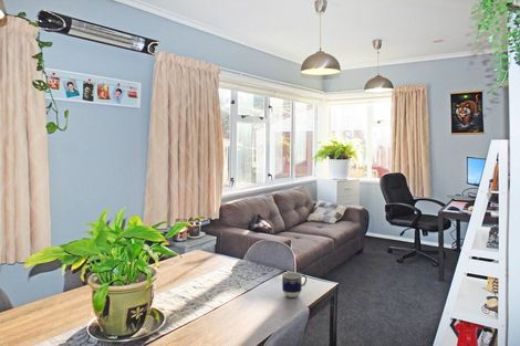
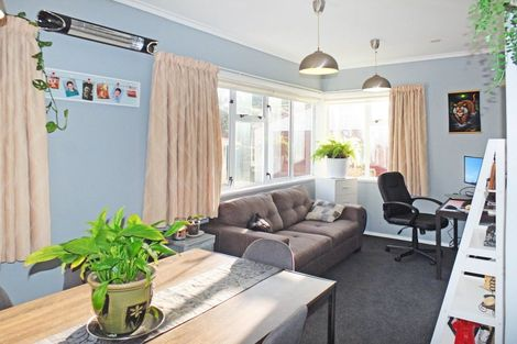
- cup (294, 284)
